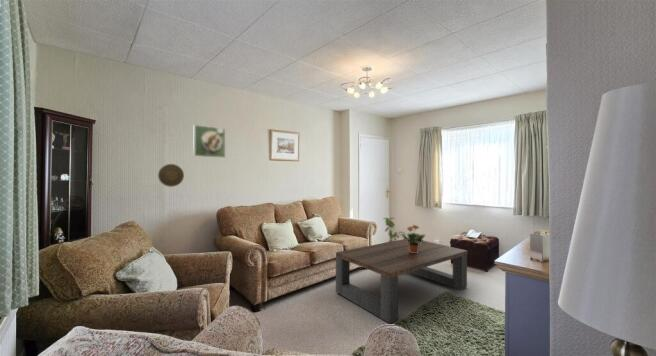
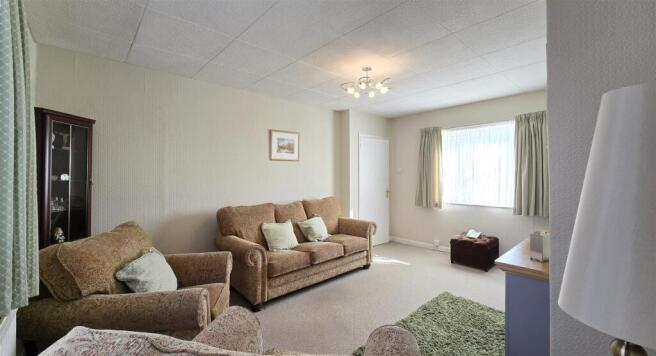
- decorative plate (171, 175)
- house plant (391, 239)
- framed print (209, 141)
- coffee table (402, 270)
- potted plant (413, 238)
